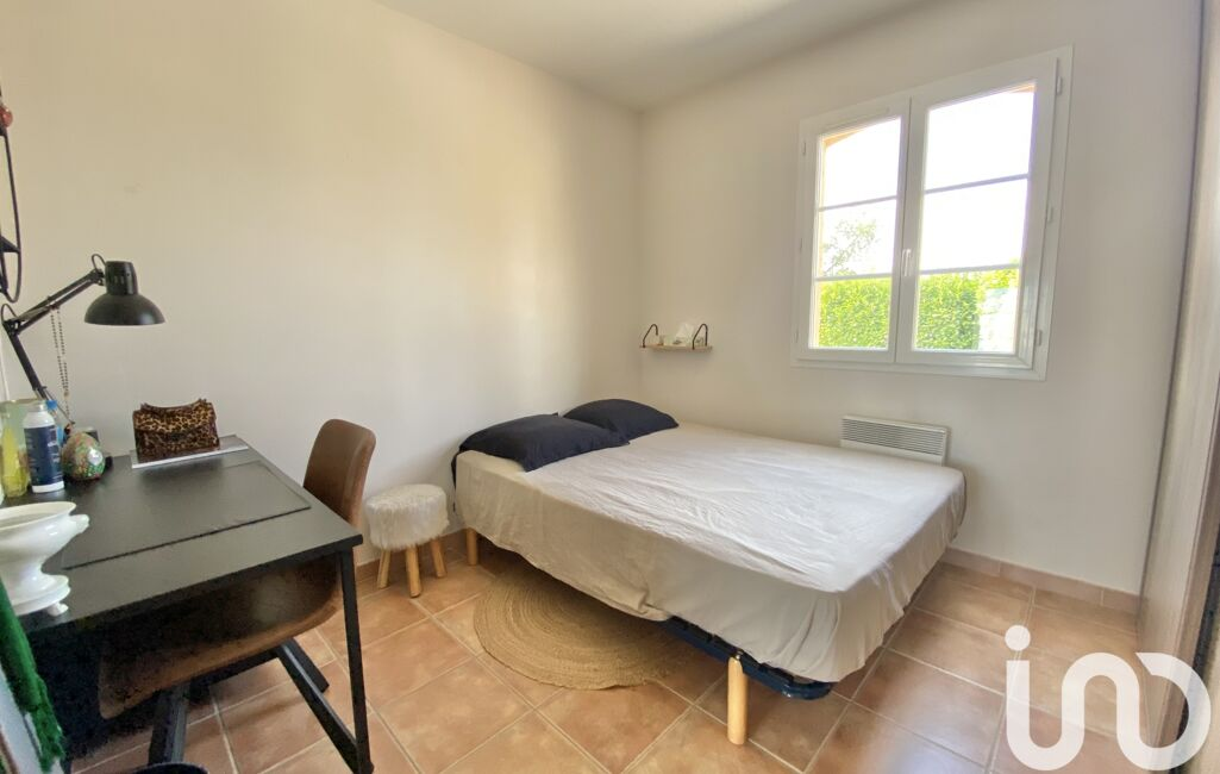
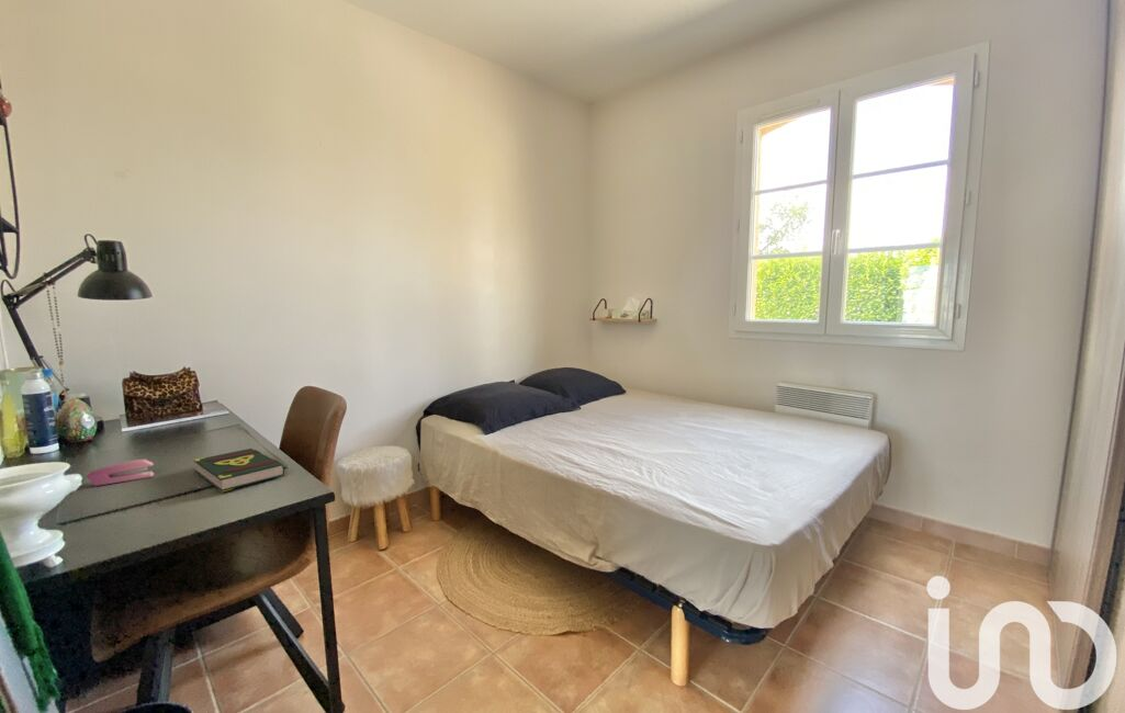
+ book (239, 467)
+ stapler (121, 471)
